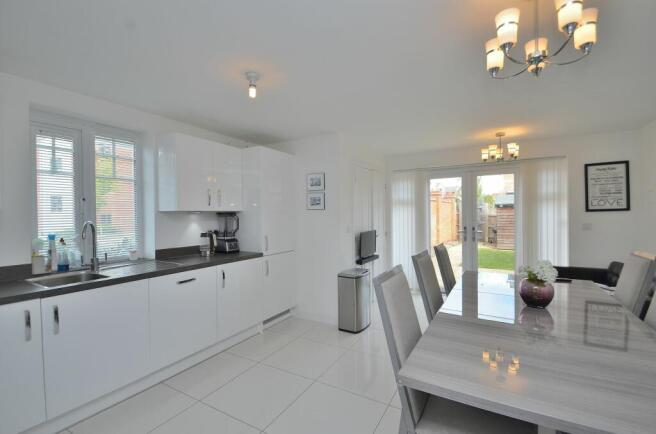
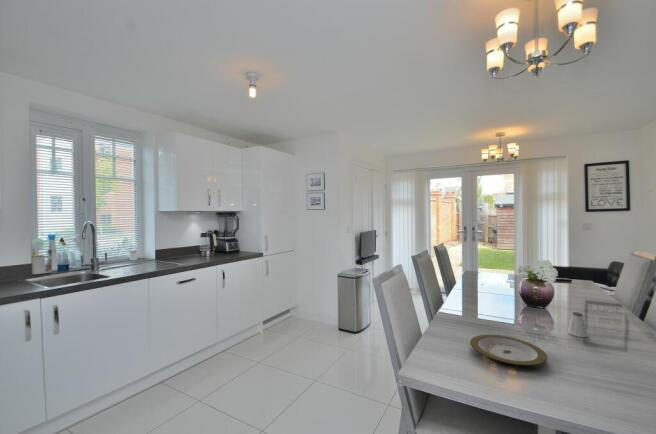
+ saltshaker (577, 323)
+ plate (506, 350)
